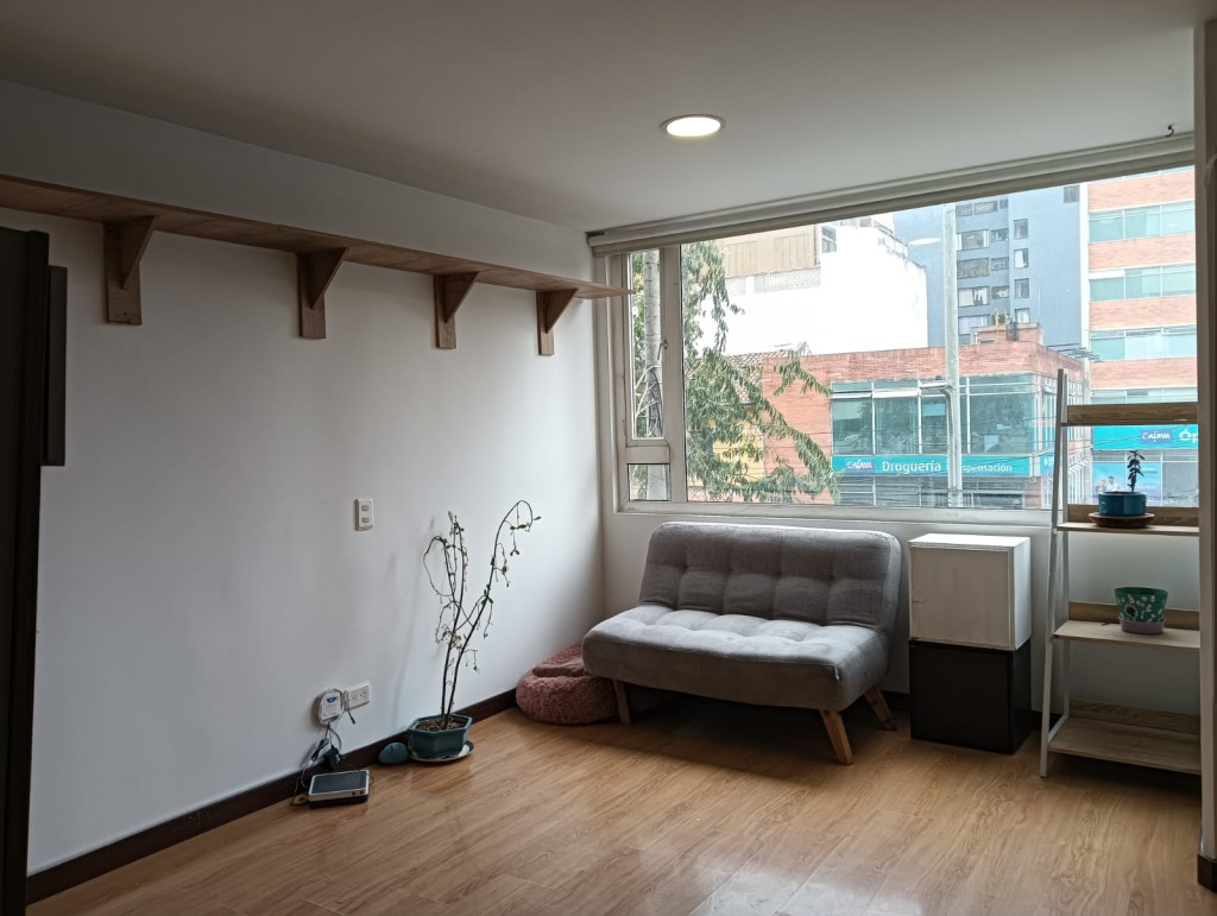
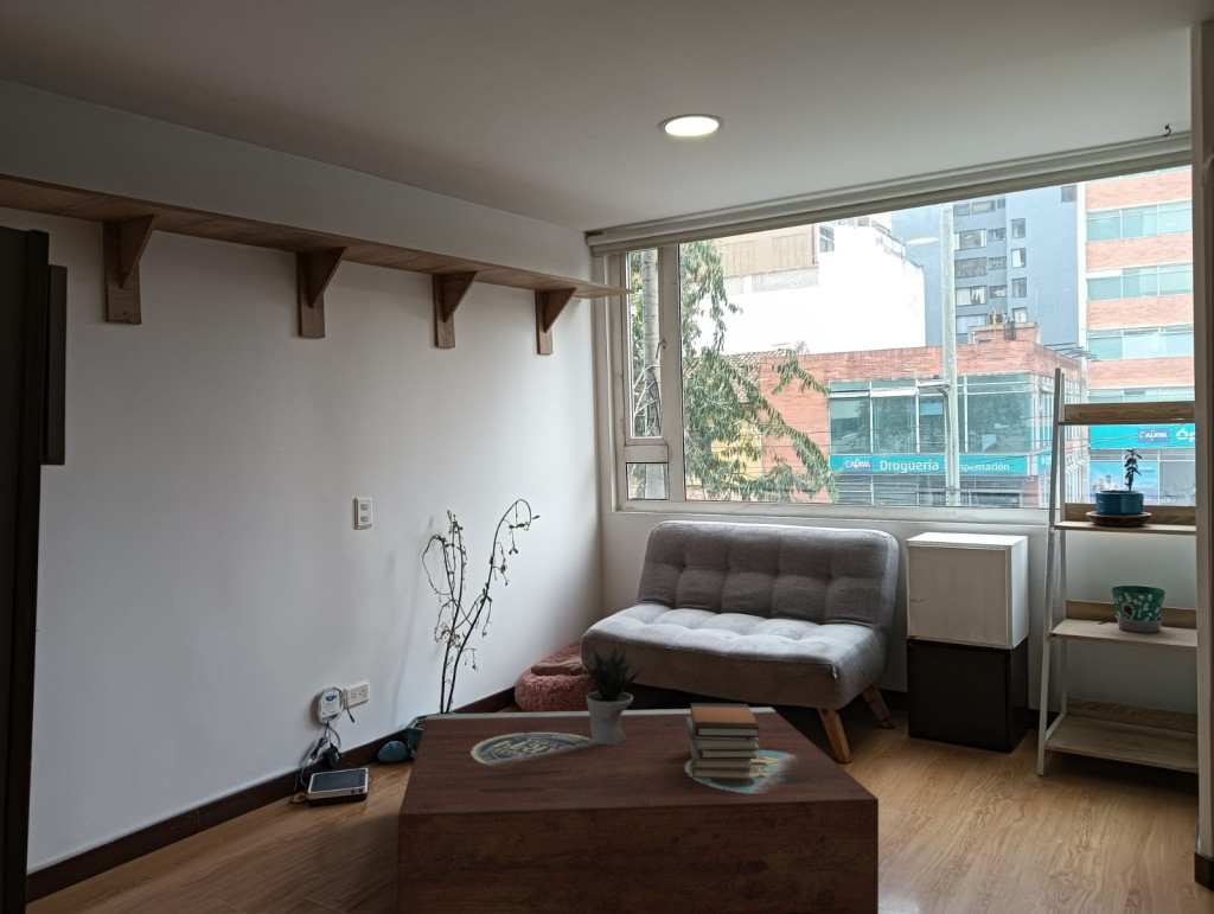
+ book stack (721, 739)
+ potted plant (611, 689)
+ stereo (619, 803)
